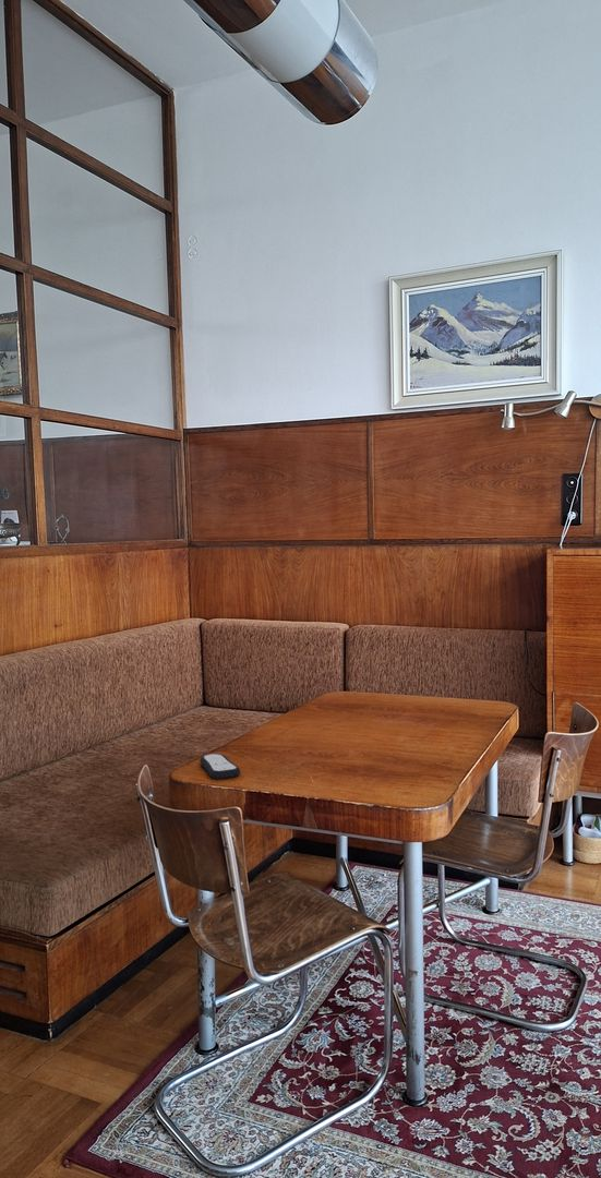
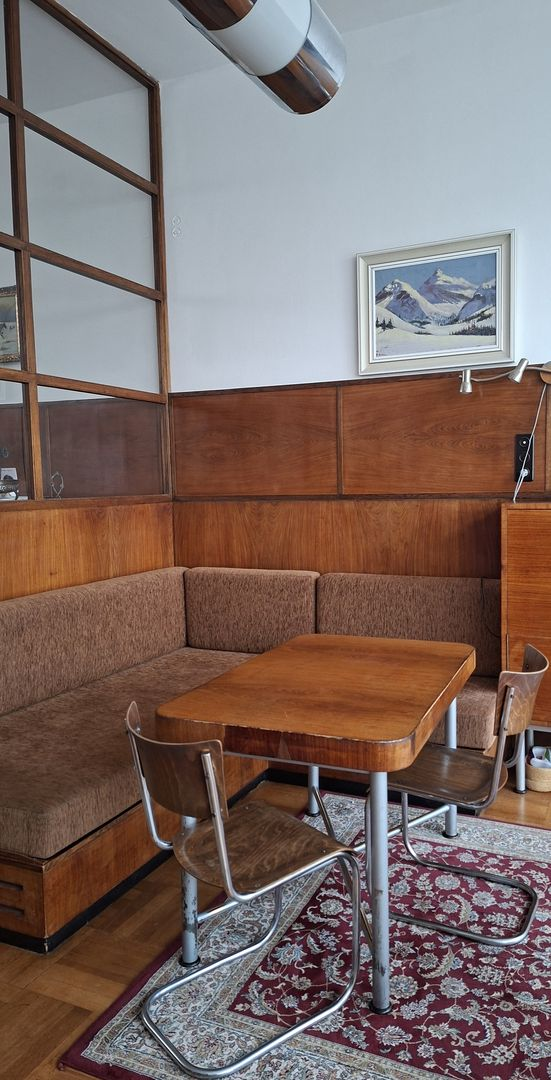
- remote control (218, 765)
